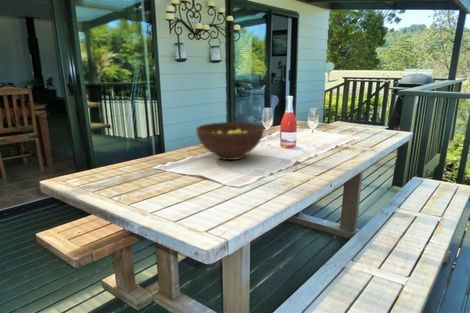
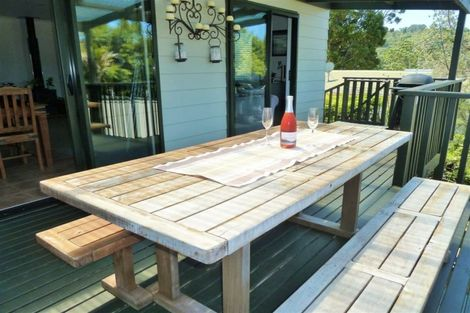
- fruit bowl (230, 142)
